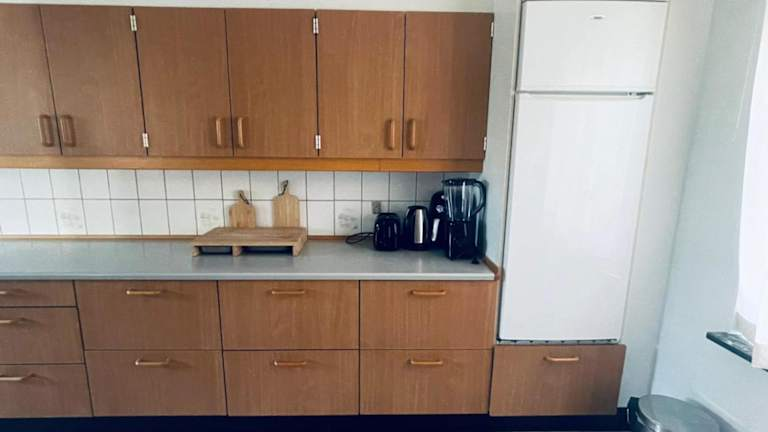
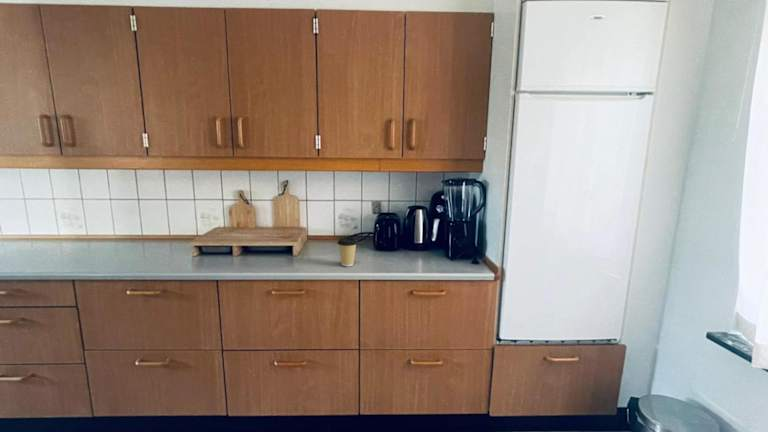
+ coffee cup (347, 251)
